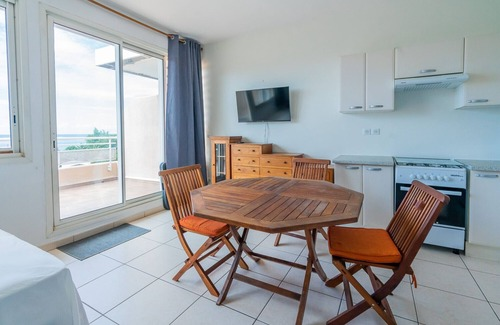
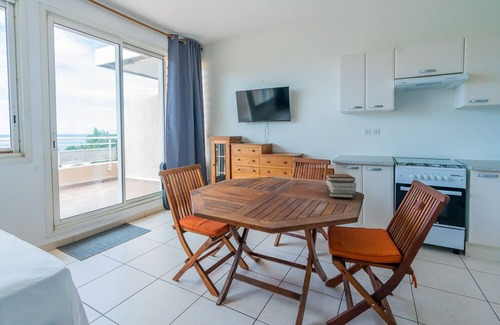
+ book stack (339, 185)
